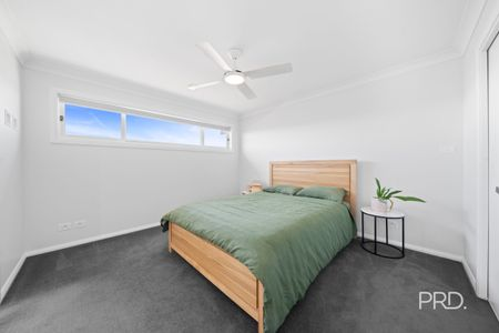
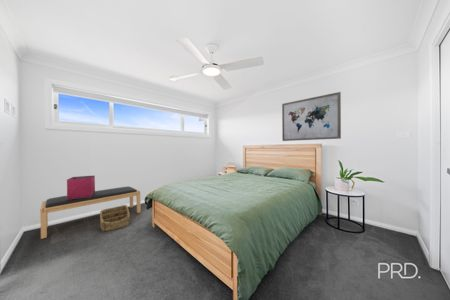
+ basket (115, 217)
+ bench (95, 203)
+ storage bin (82, 186)
+ wall art (308, 119)
